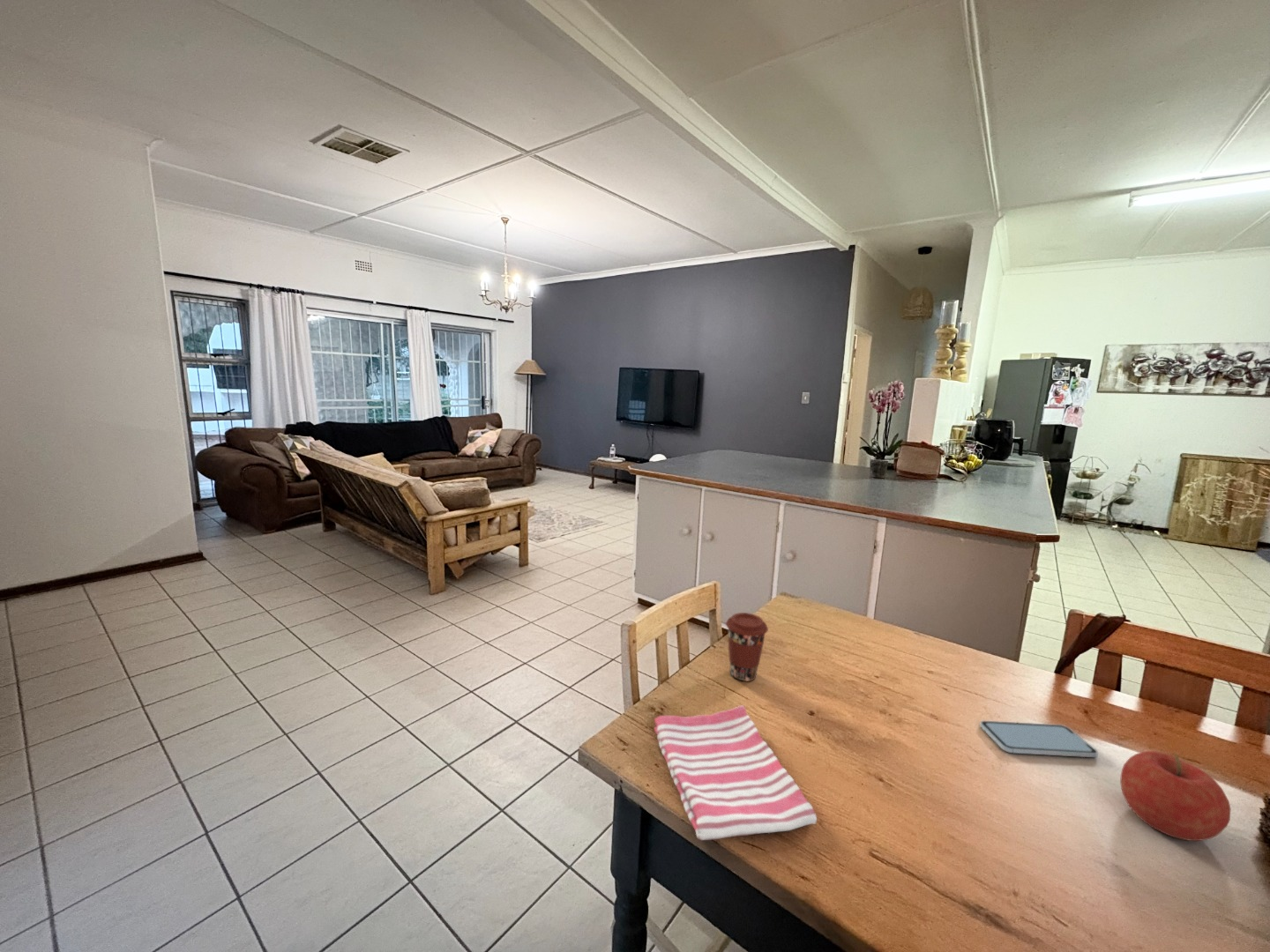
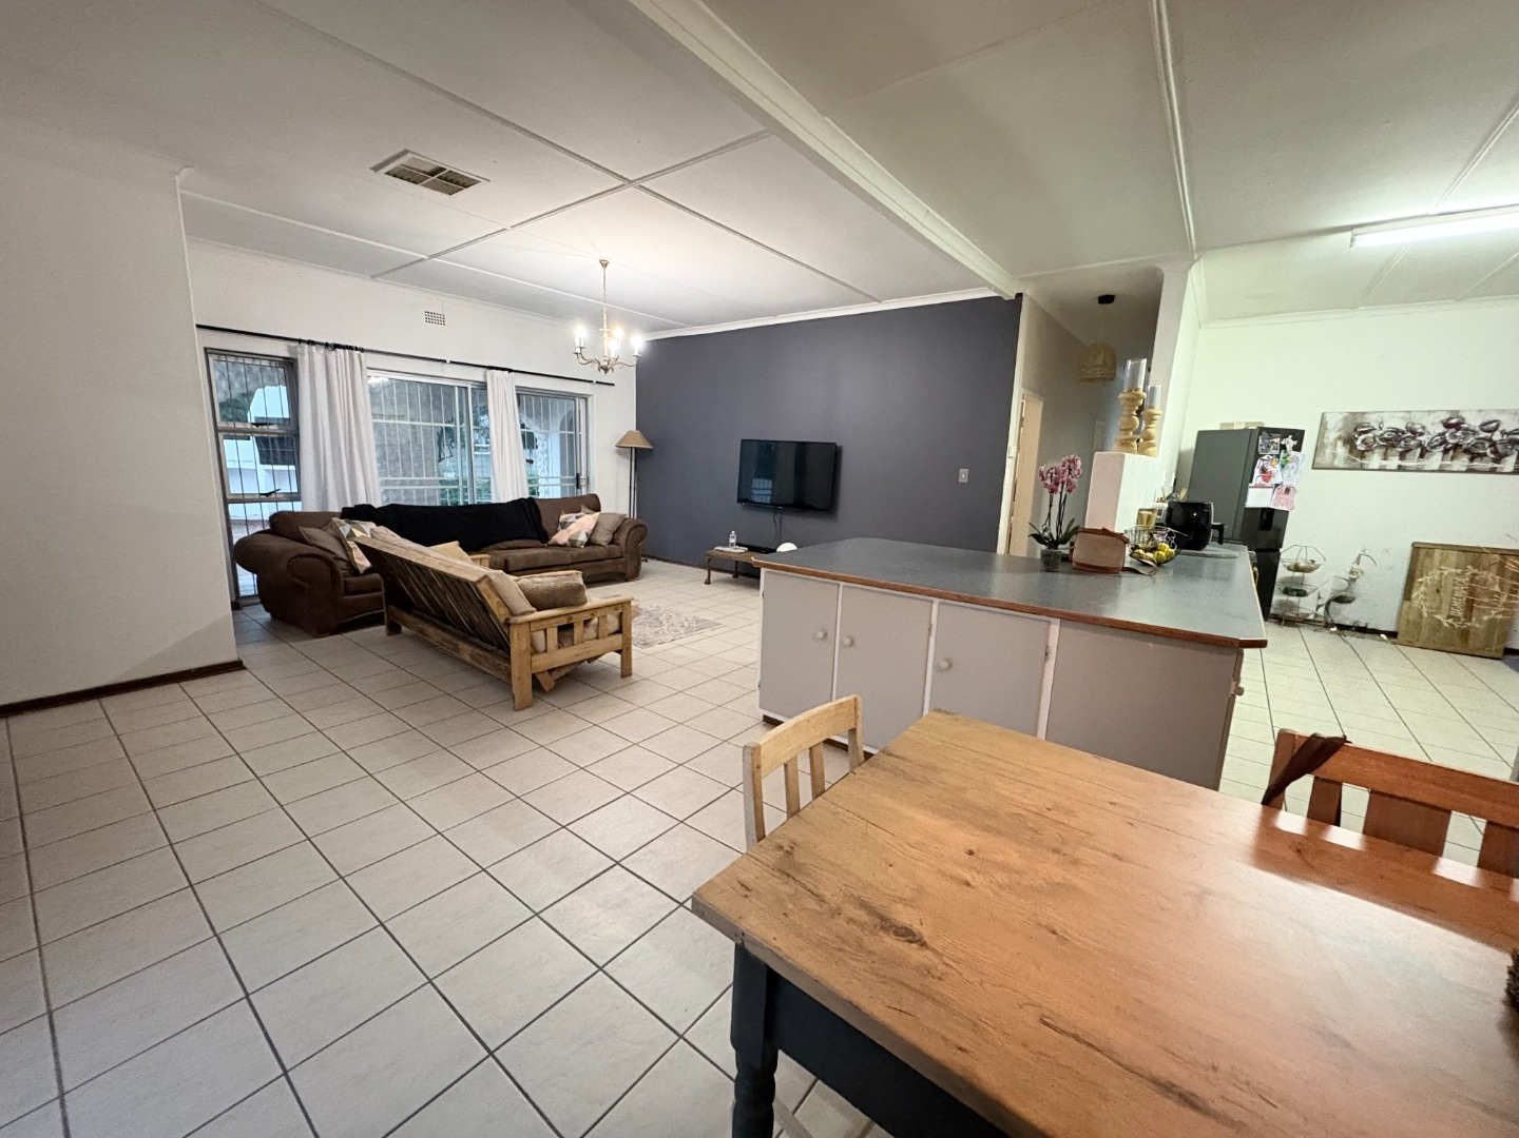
- smartphone (1036, 738)
- coffee cup (744, 647)
- dish towel (725, 763)
- fruit (1170, 789)
